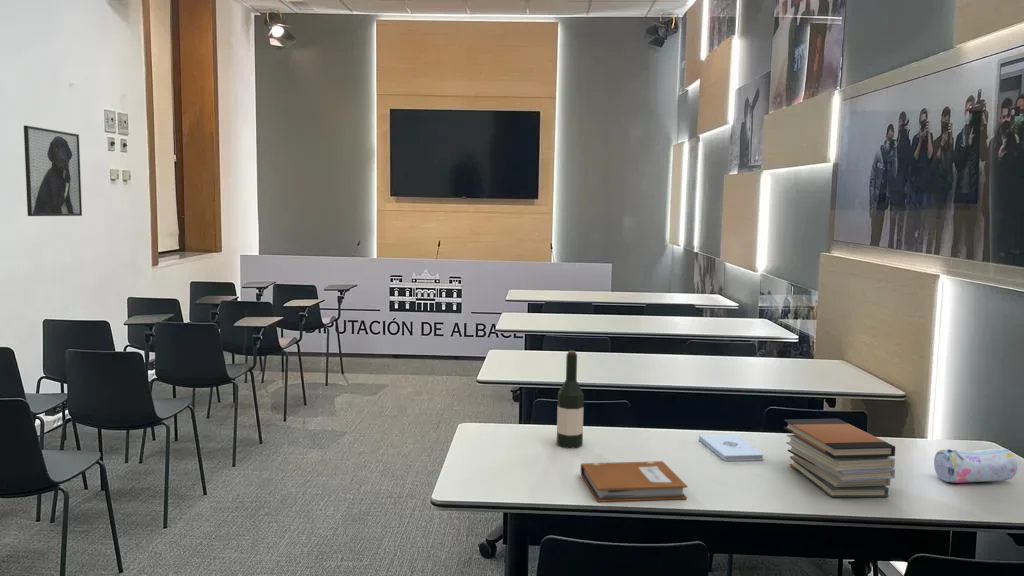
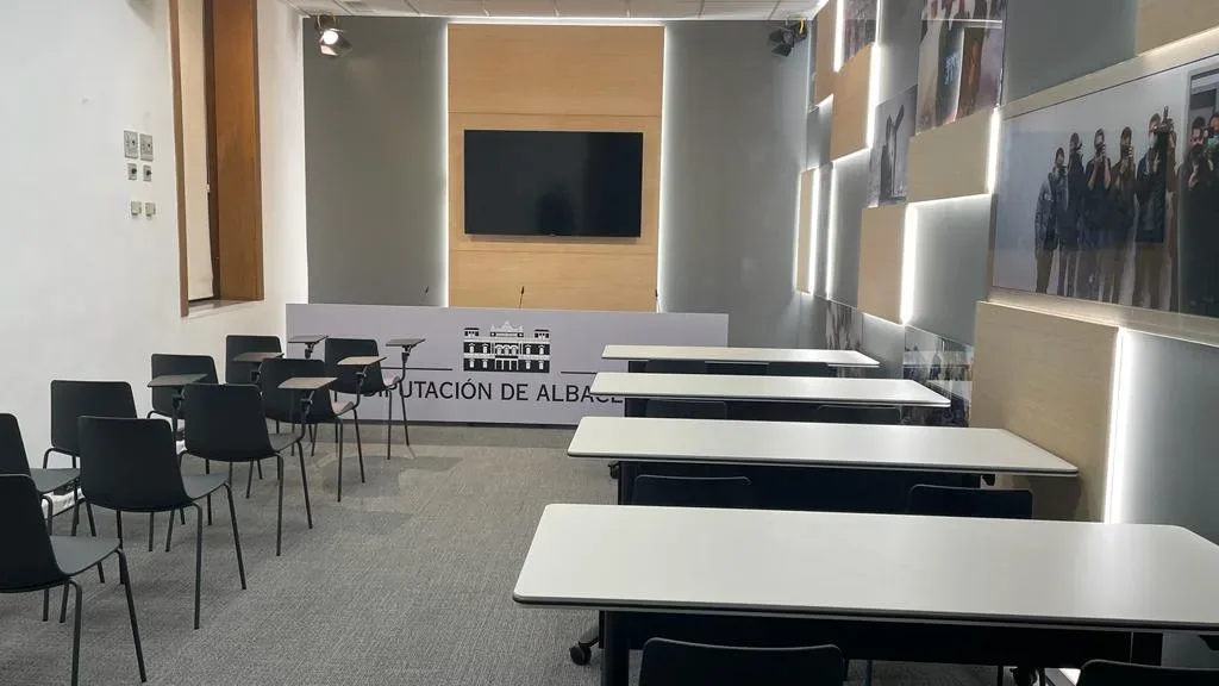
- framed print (54, 173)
- notebook (633, 479)
- wine bottle (570, 398)
- pencil case (974, 463)
- book stack (837, 456)
- notepad (730, 447)
